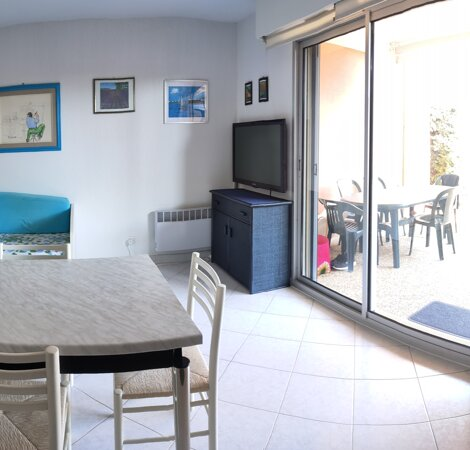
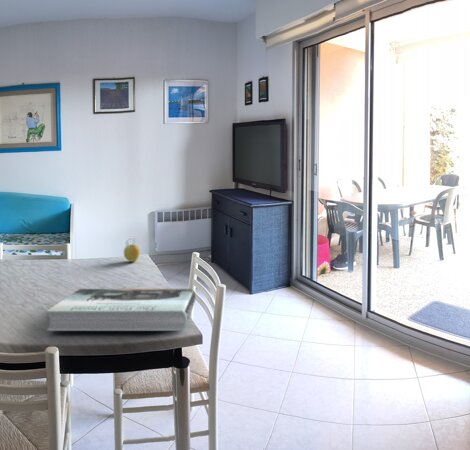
+ book (128, 307)
+ apple (132, 253)
